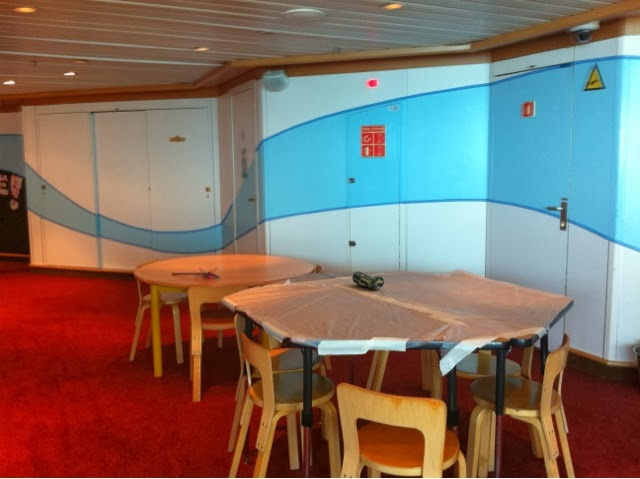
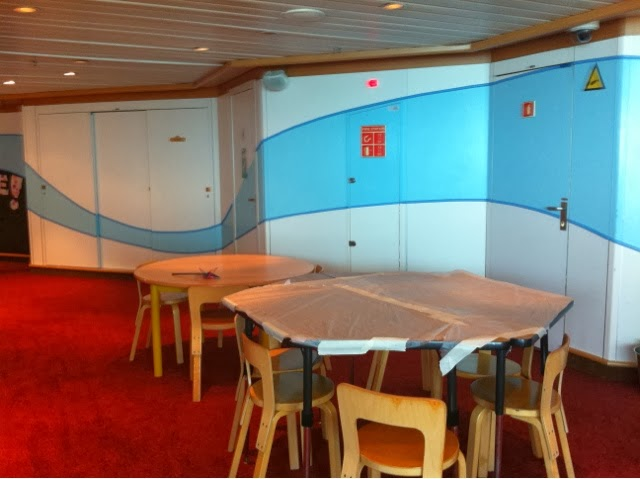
- pencil case (368, 280)
